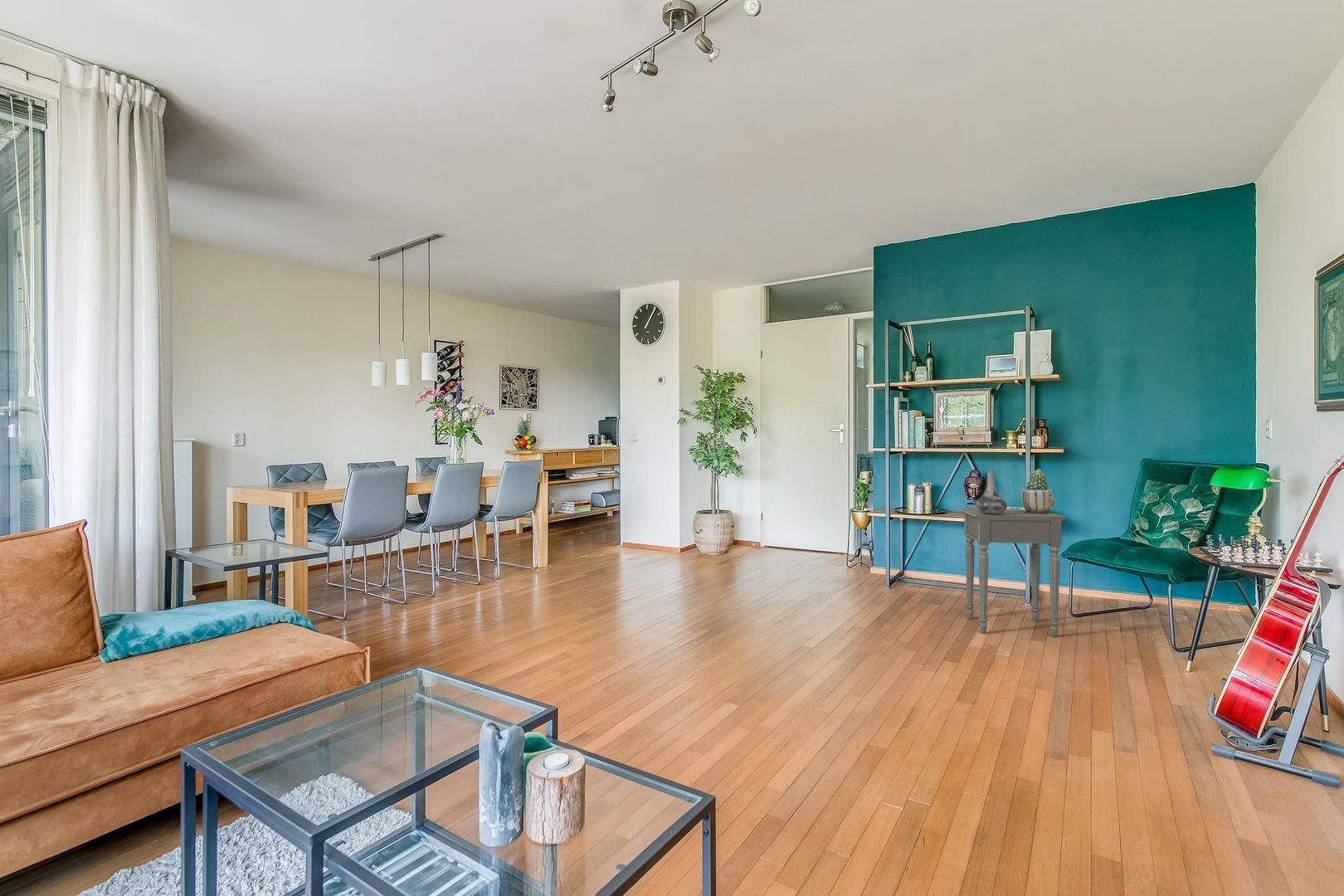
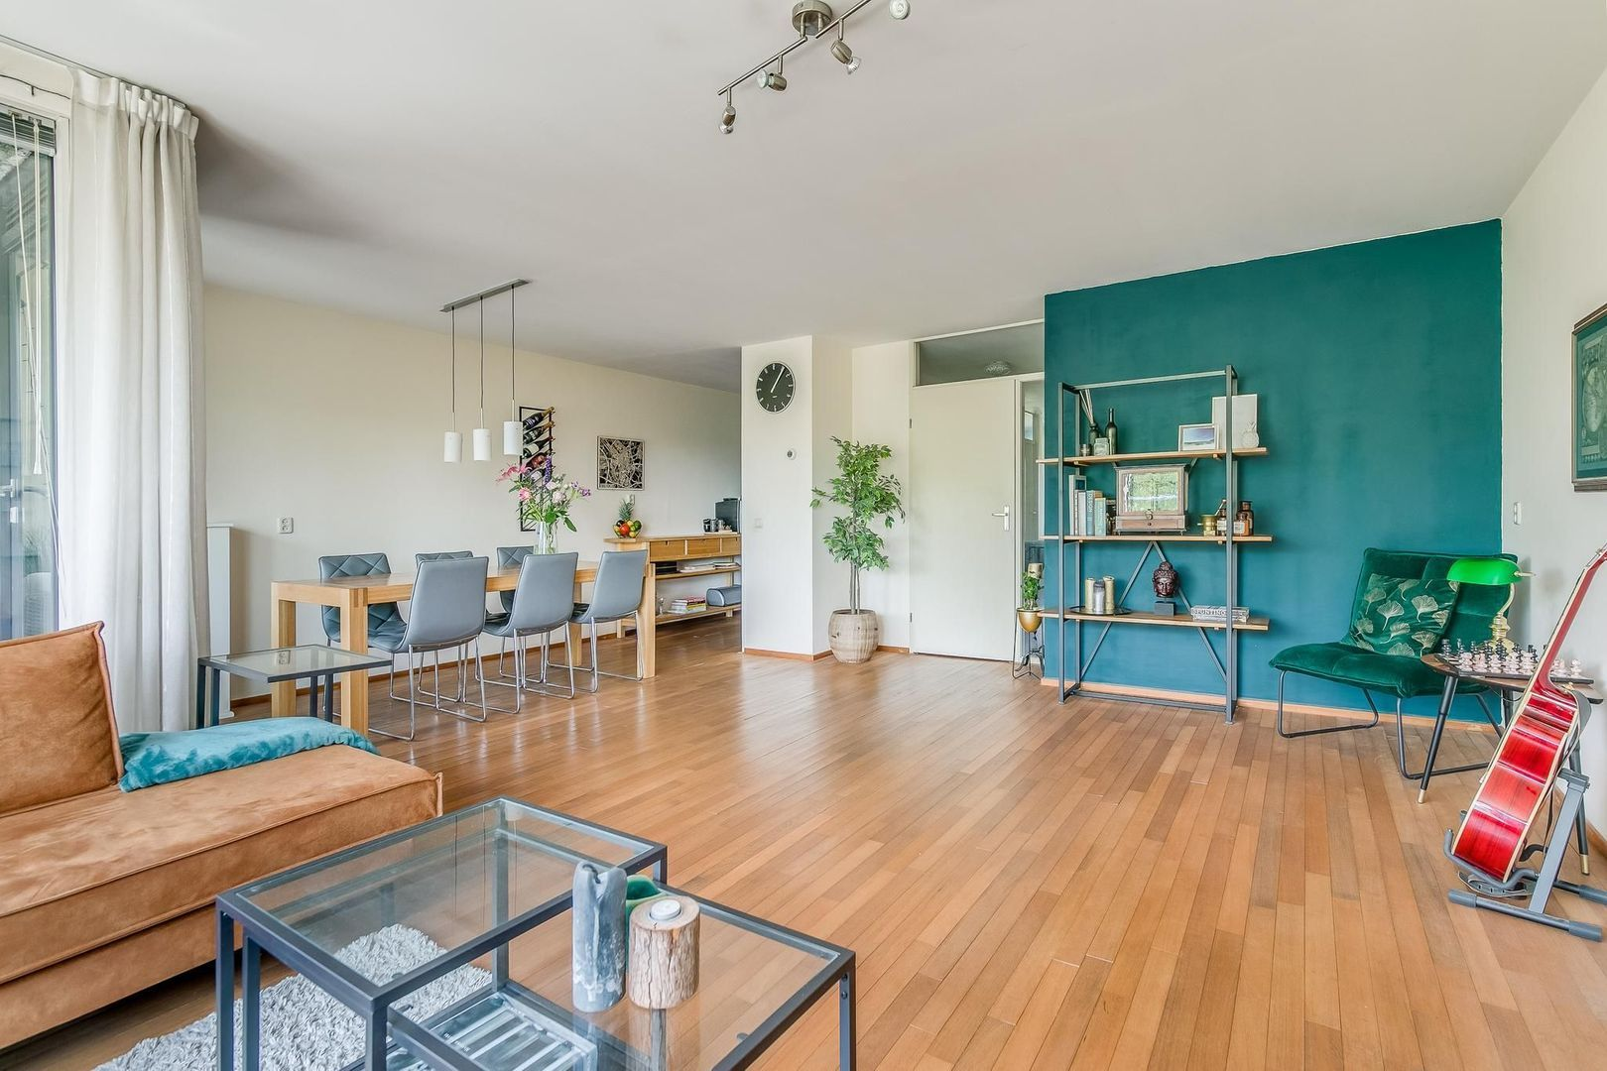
- potted cactus (1035, 489)
- side table (987, 569)
- decorative vase (991, 492)
